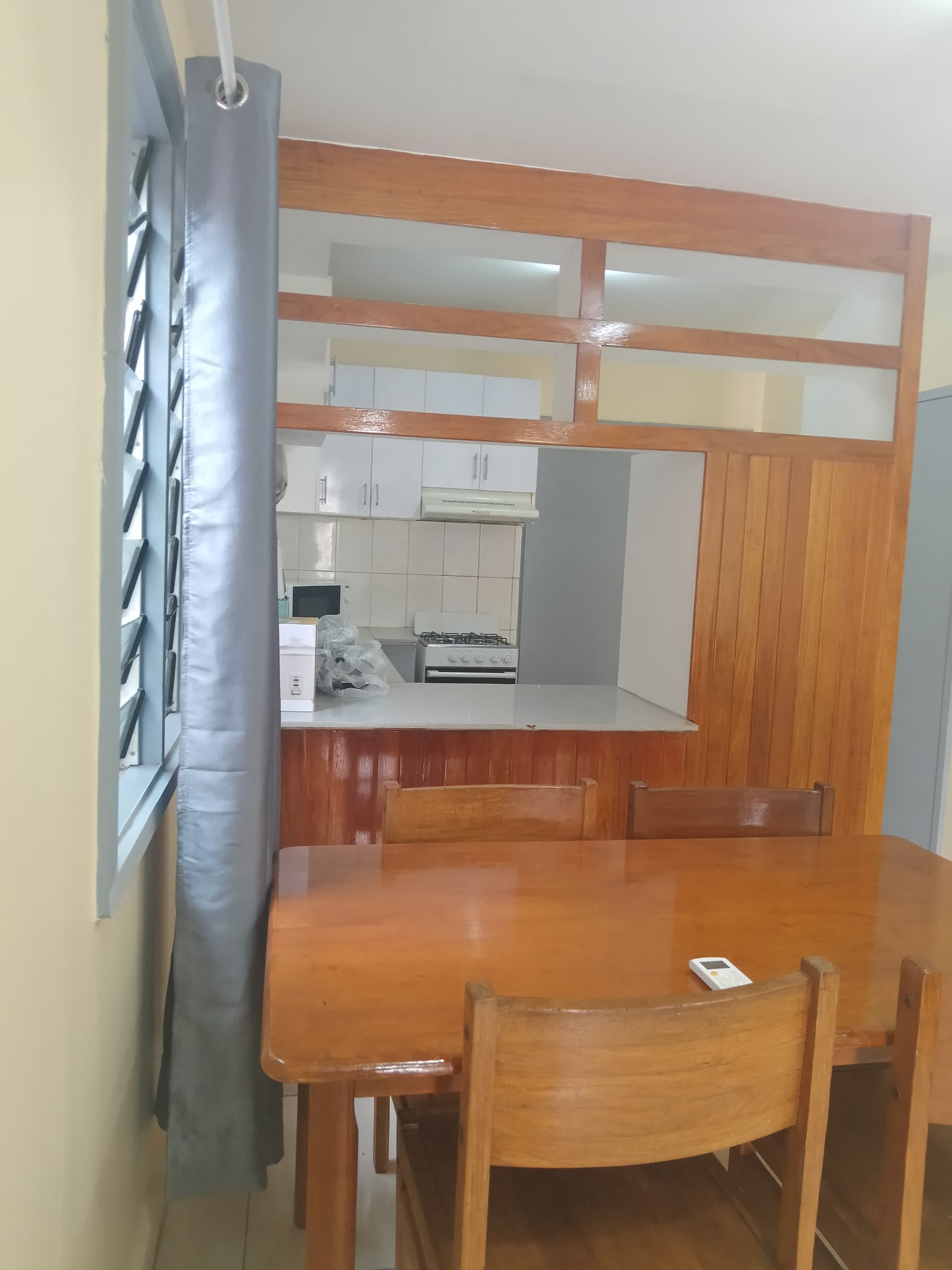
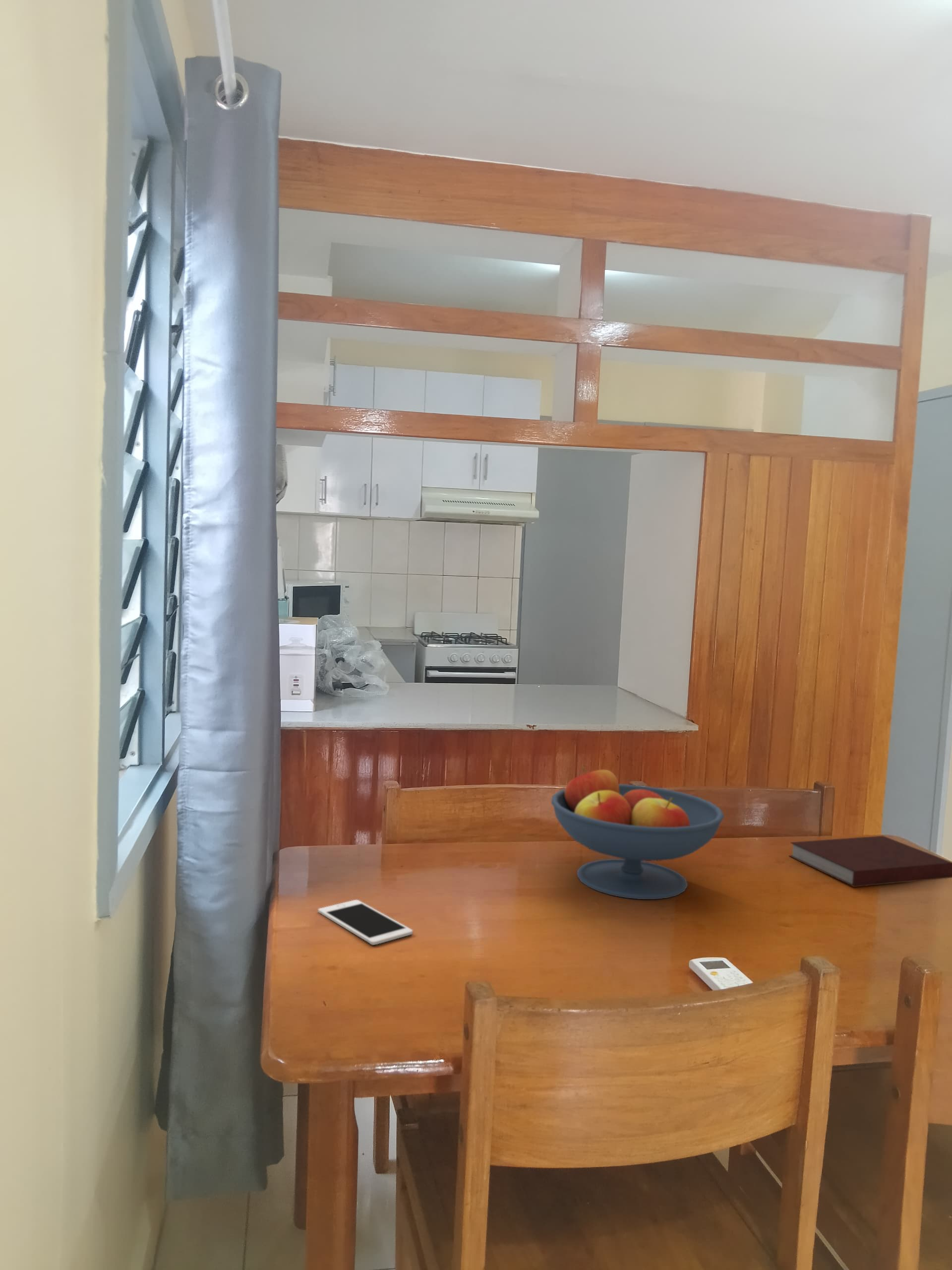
+ cell phone (364, 921)
+ fruit bowl (635, 828)
+ notebook (870, 859)
